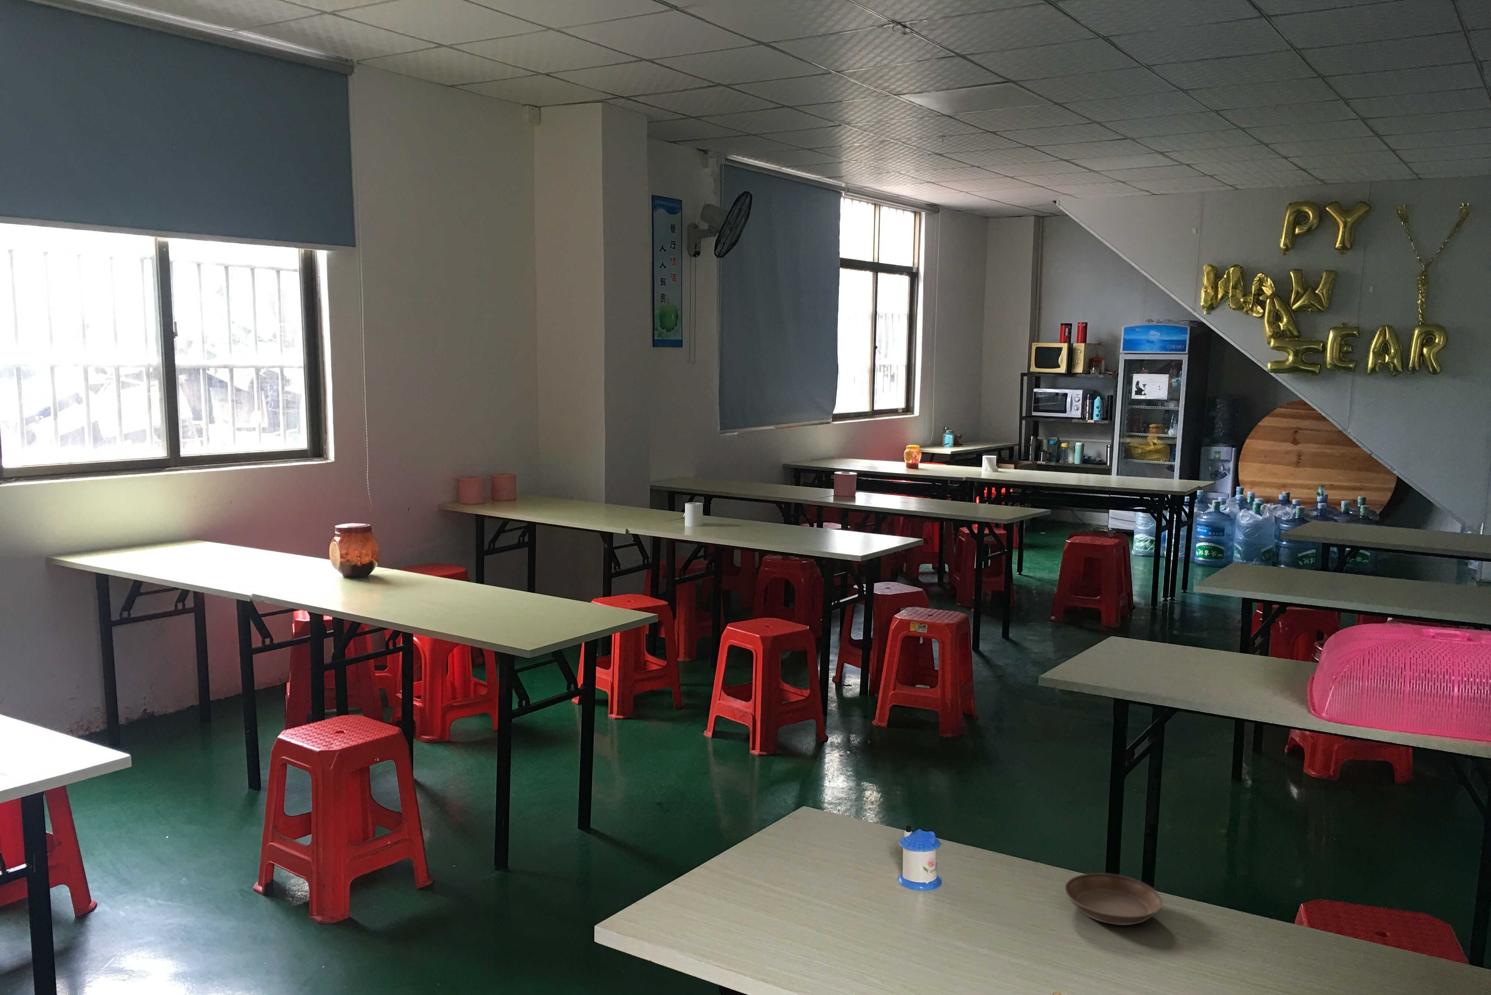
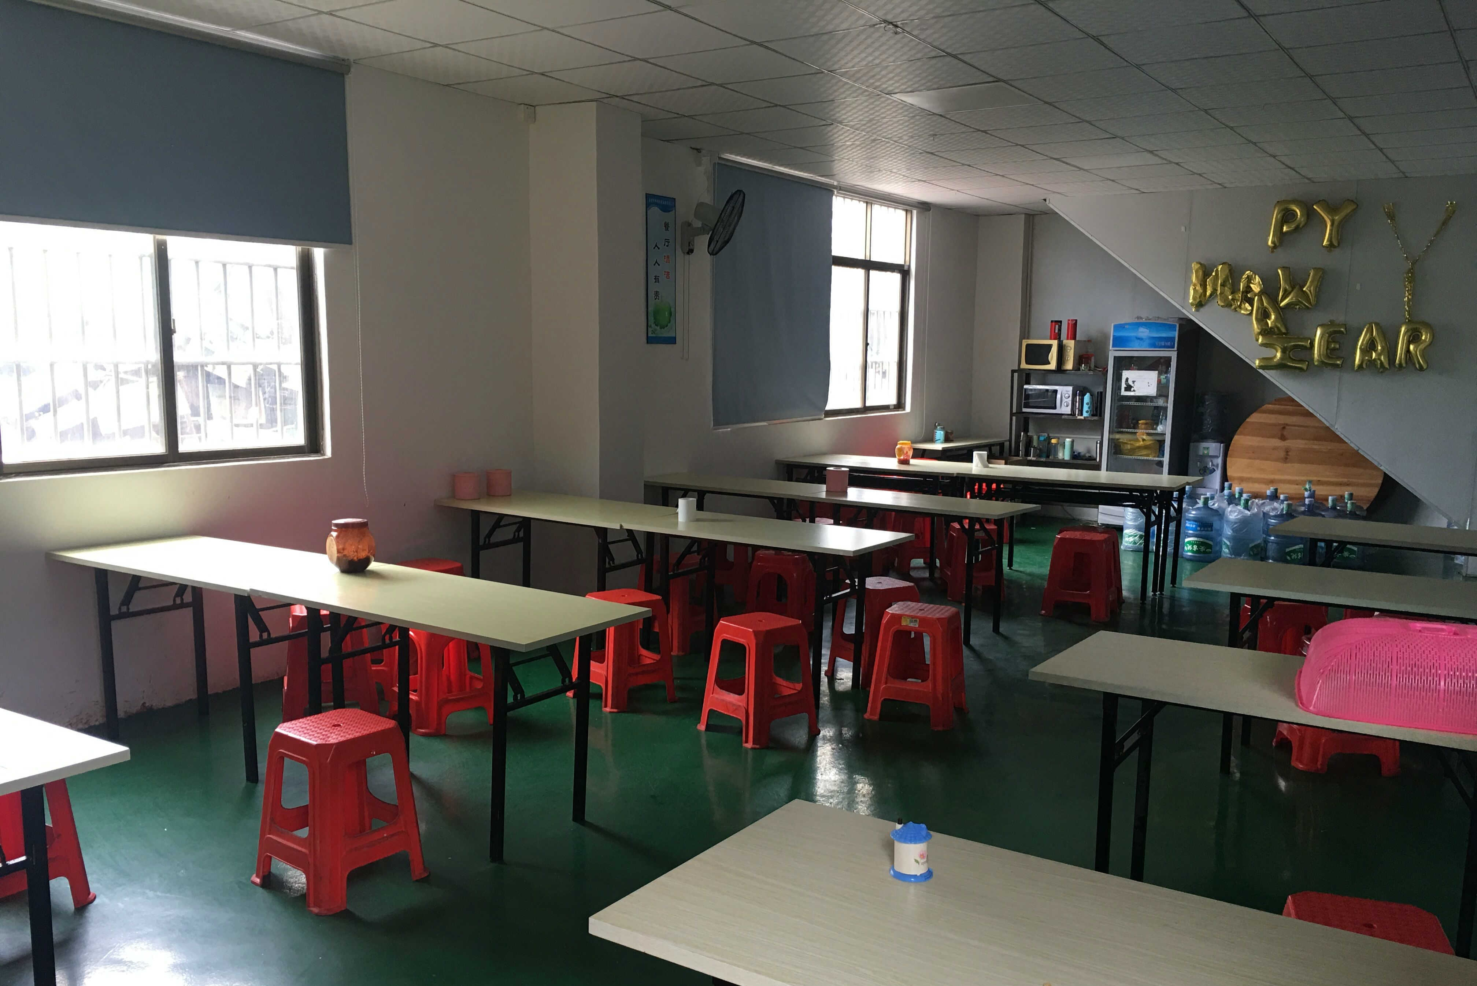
- saucer (1112, 901)
